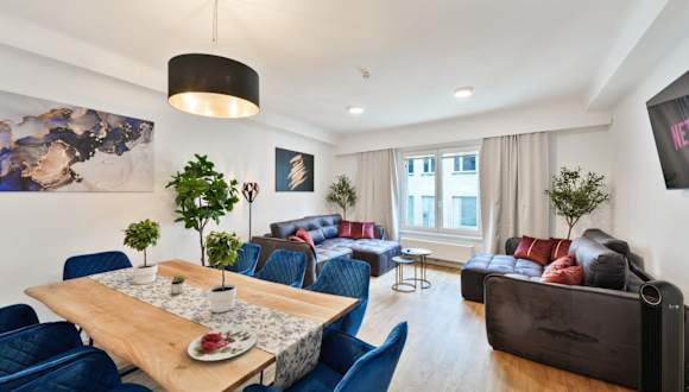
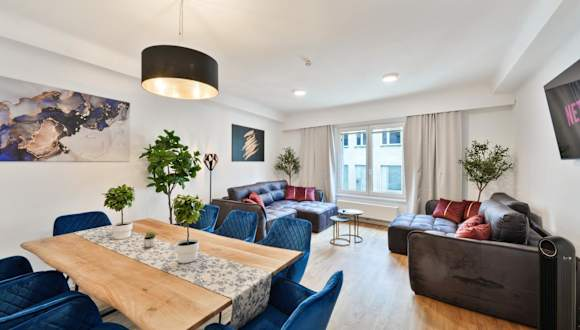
- plate (223, 341)
